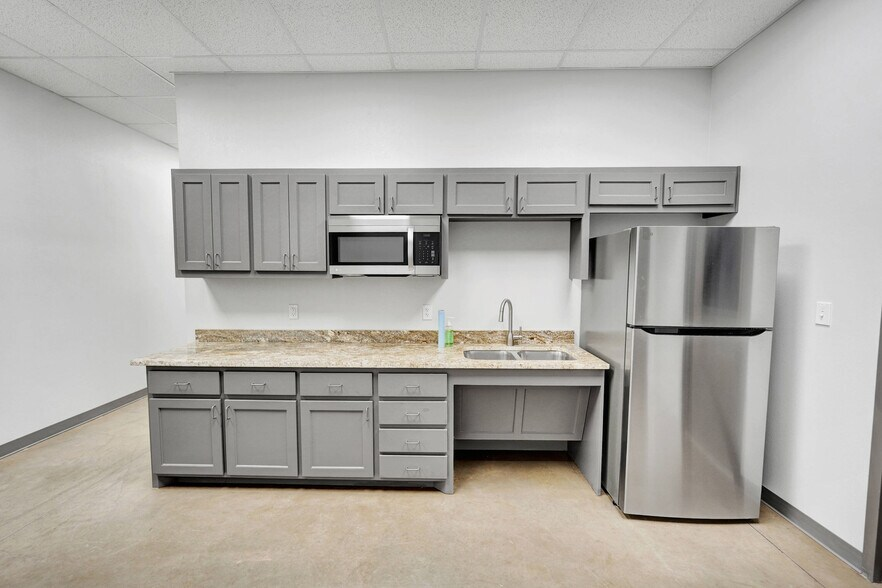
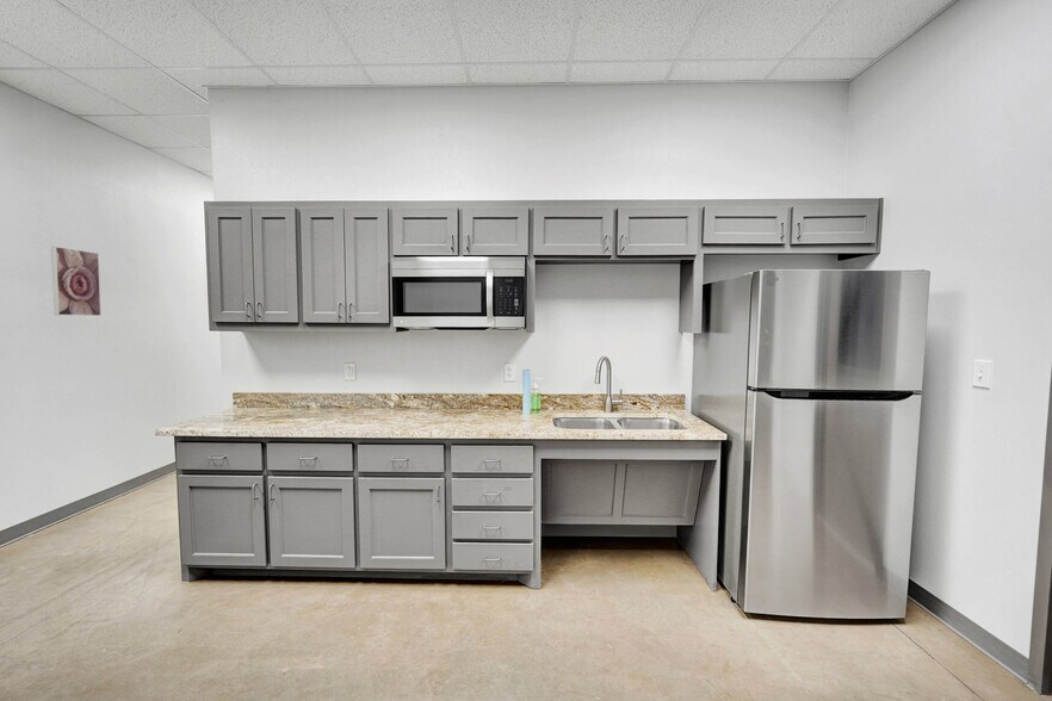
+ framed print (76, 283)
